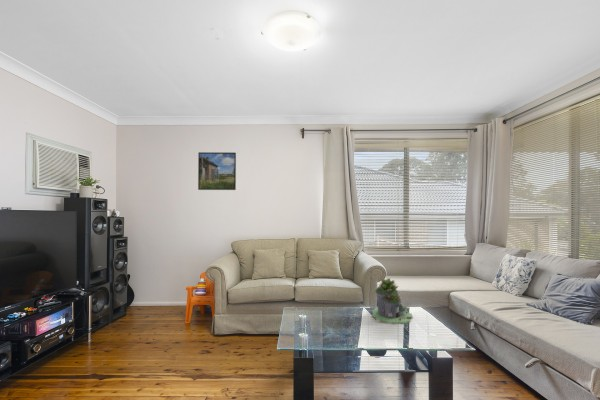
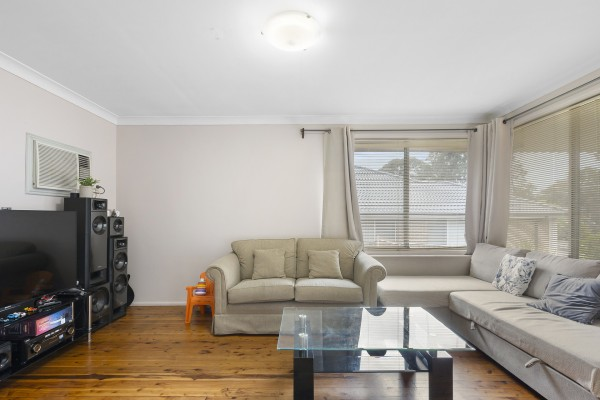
- succulent planter (392, 297)
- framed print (217, 171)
